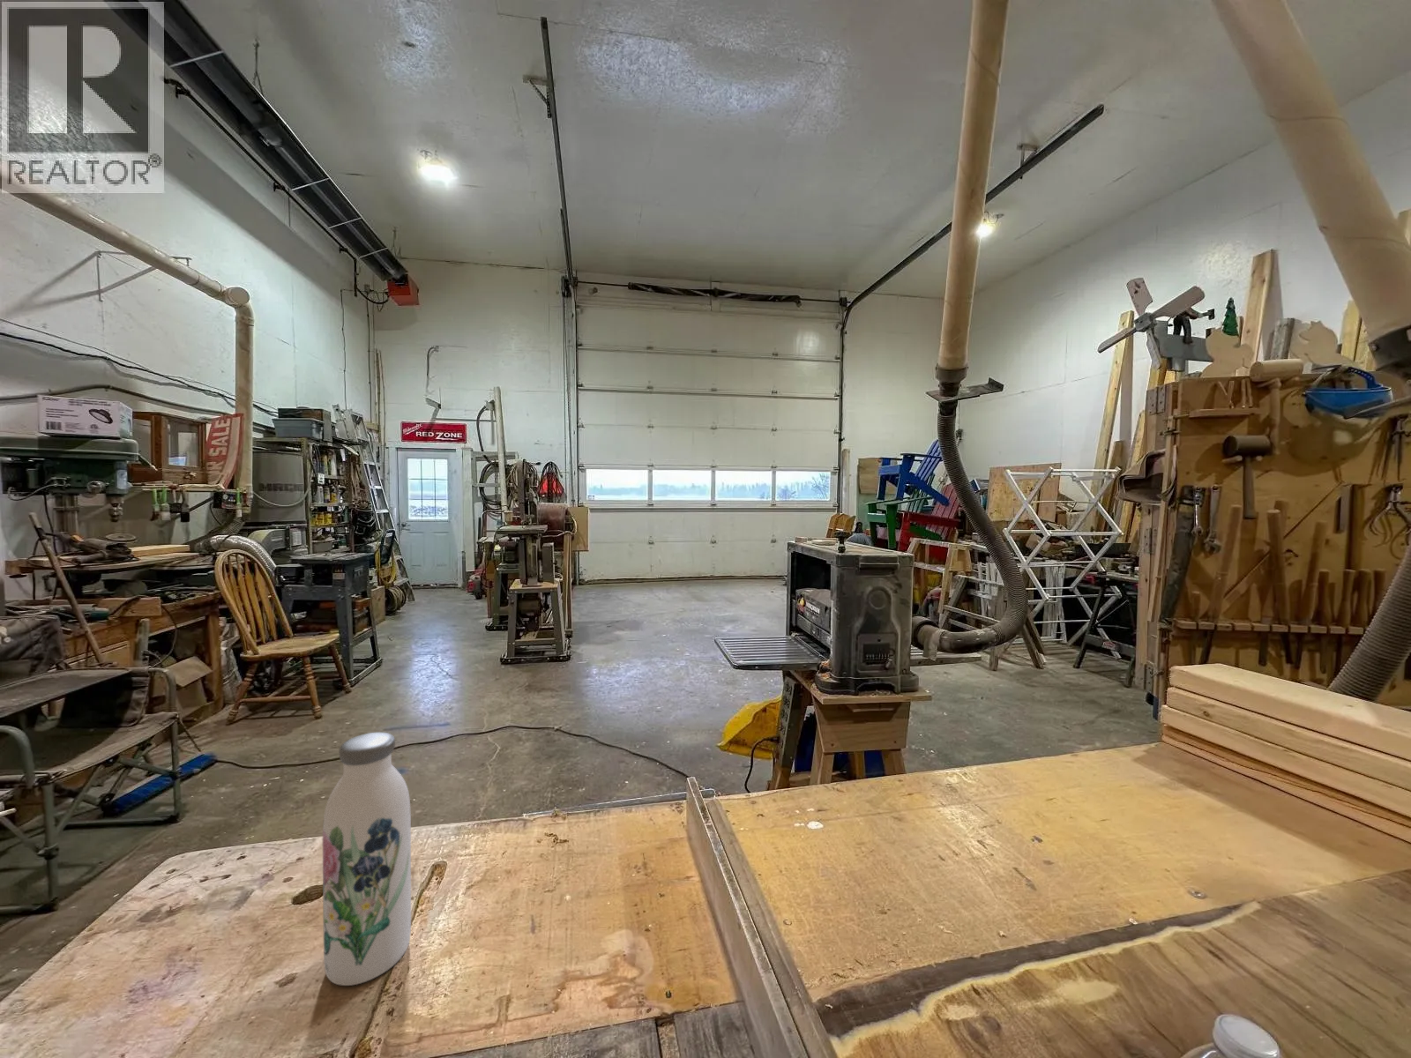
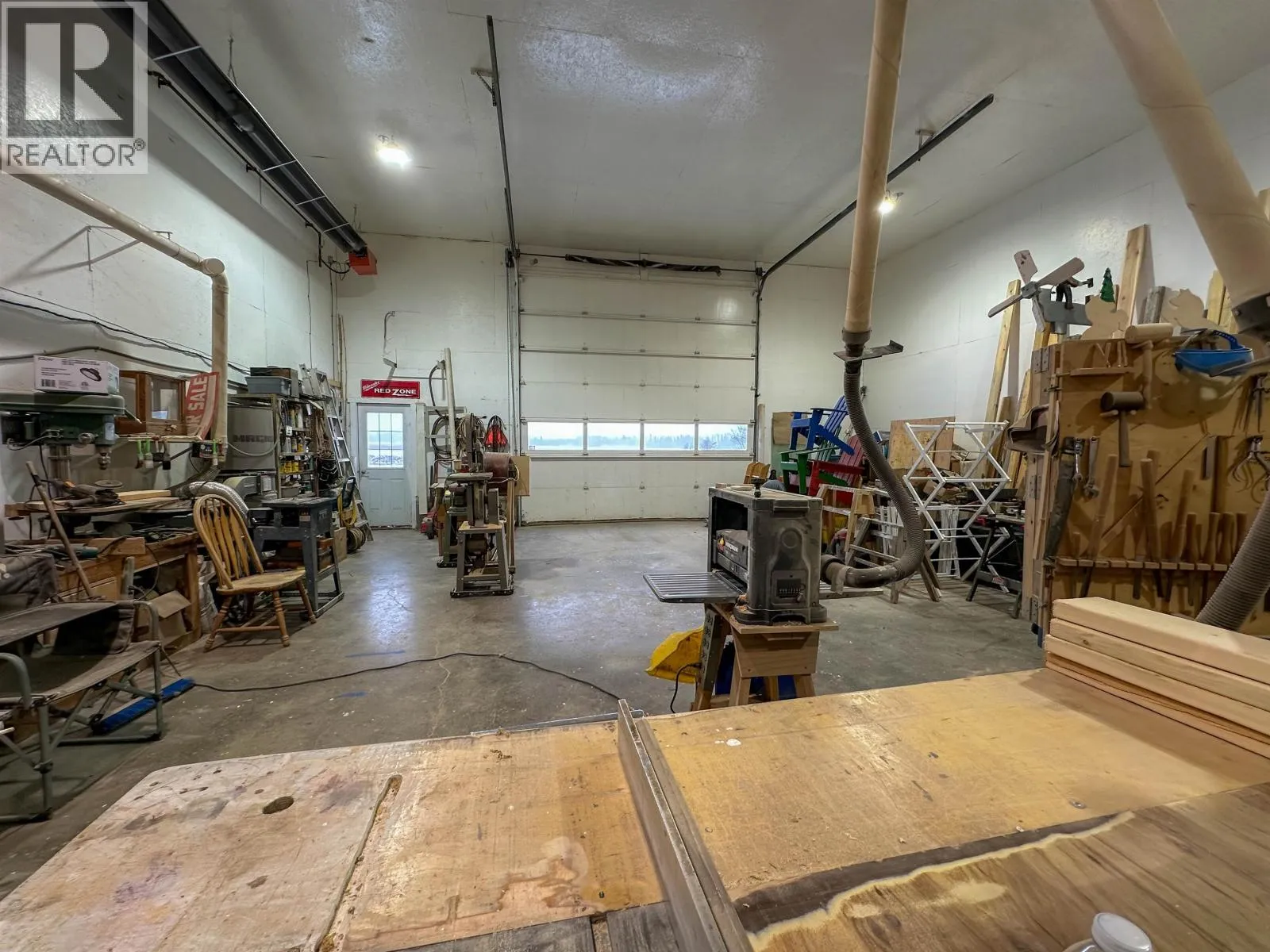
- water bottle (368, 847)
